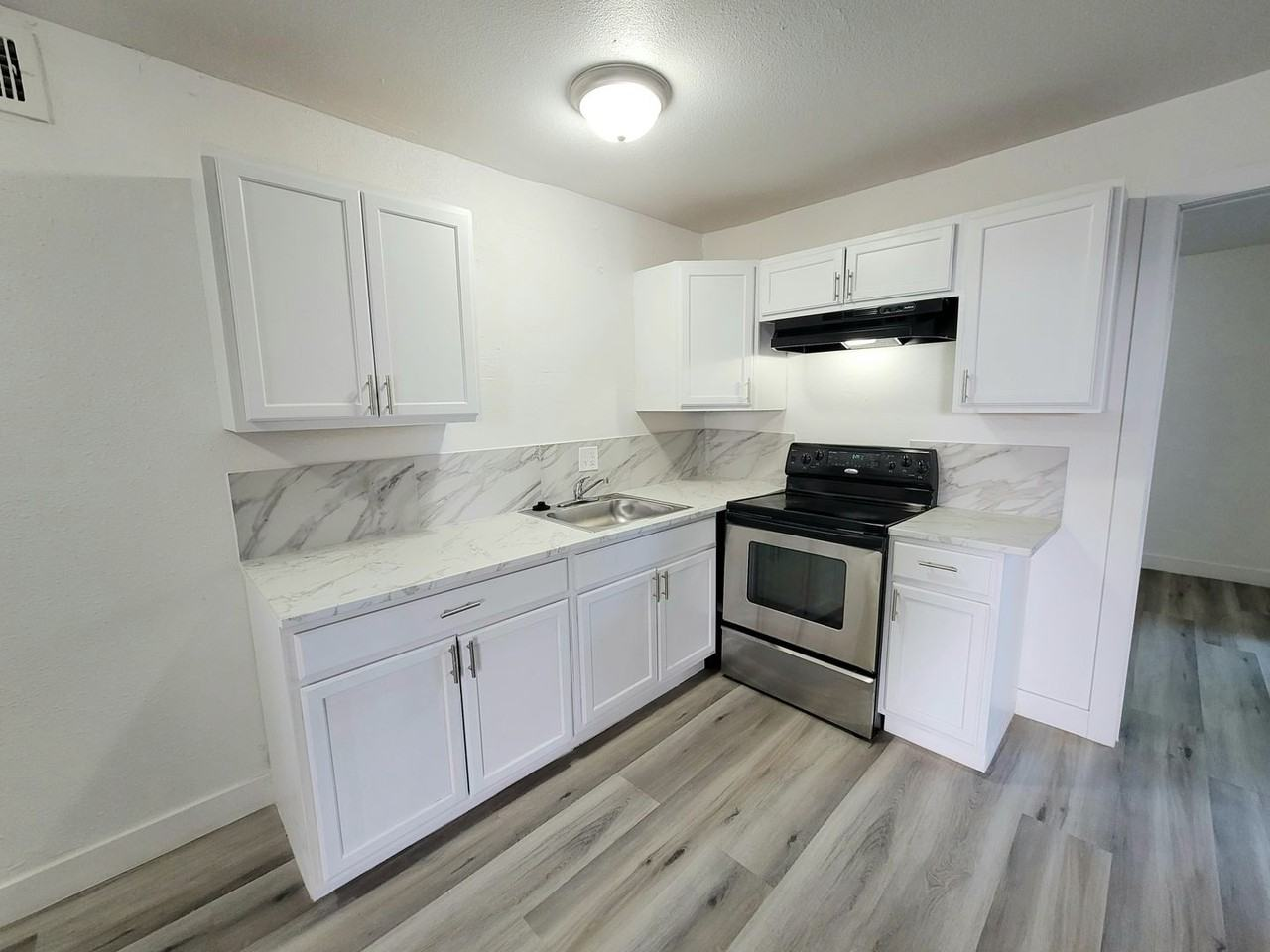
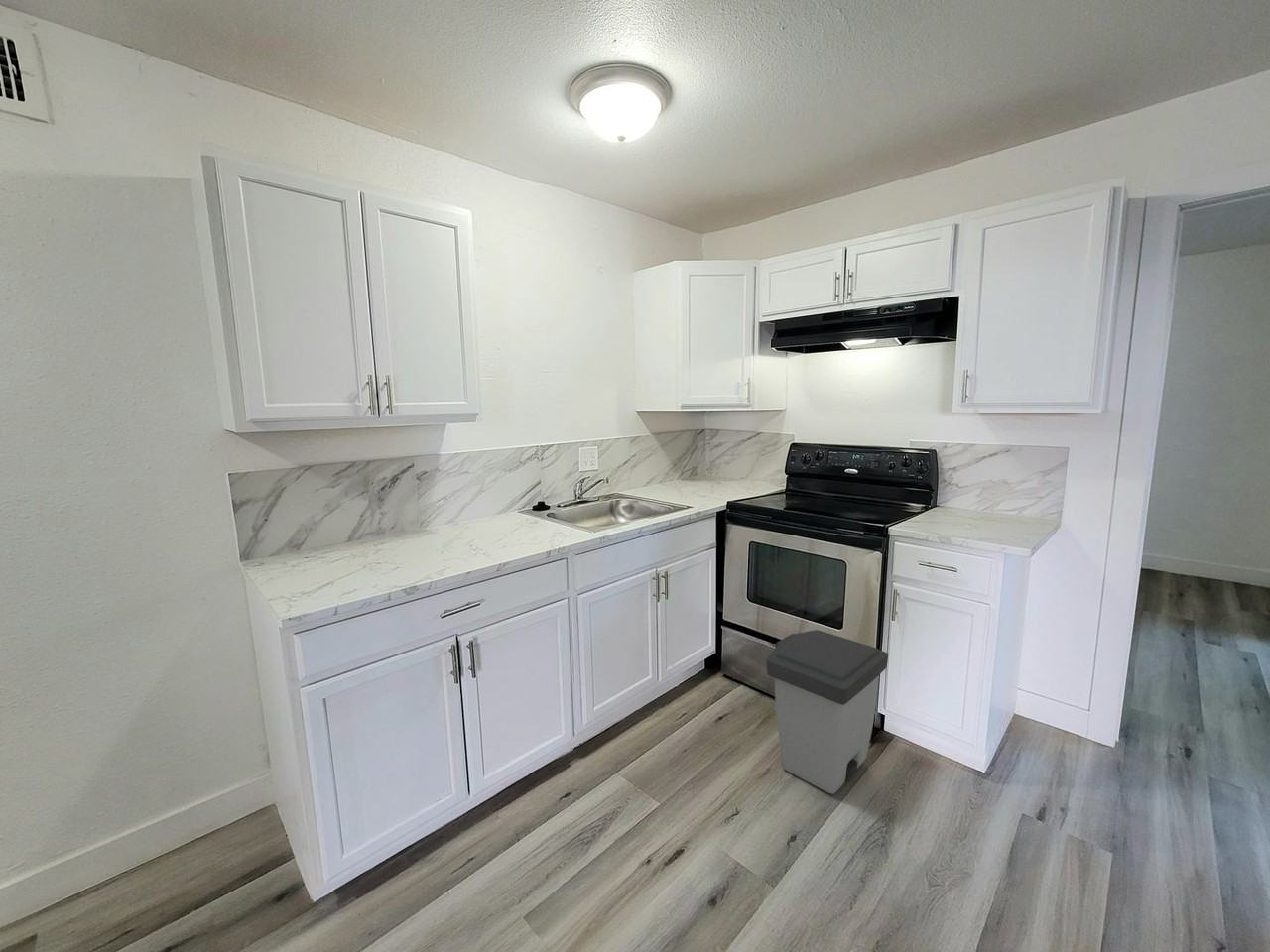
+ trash can (824, 706)
